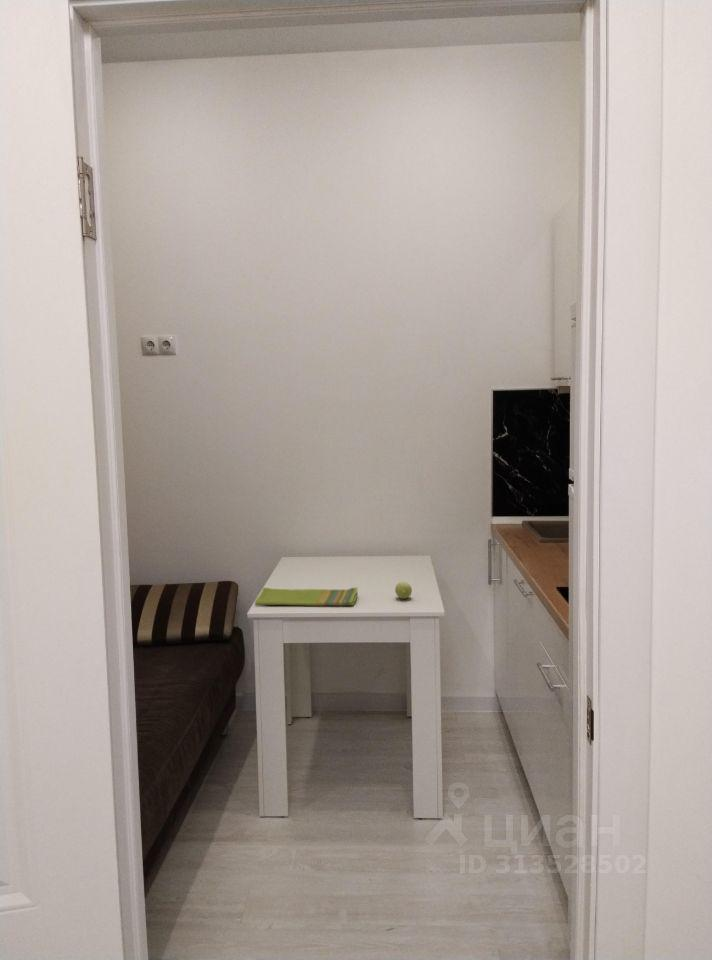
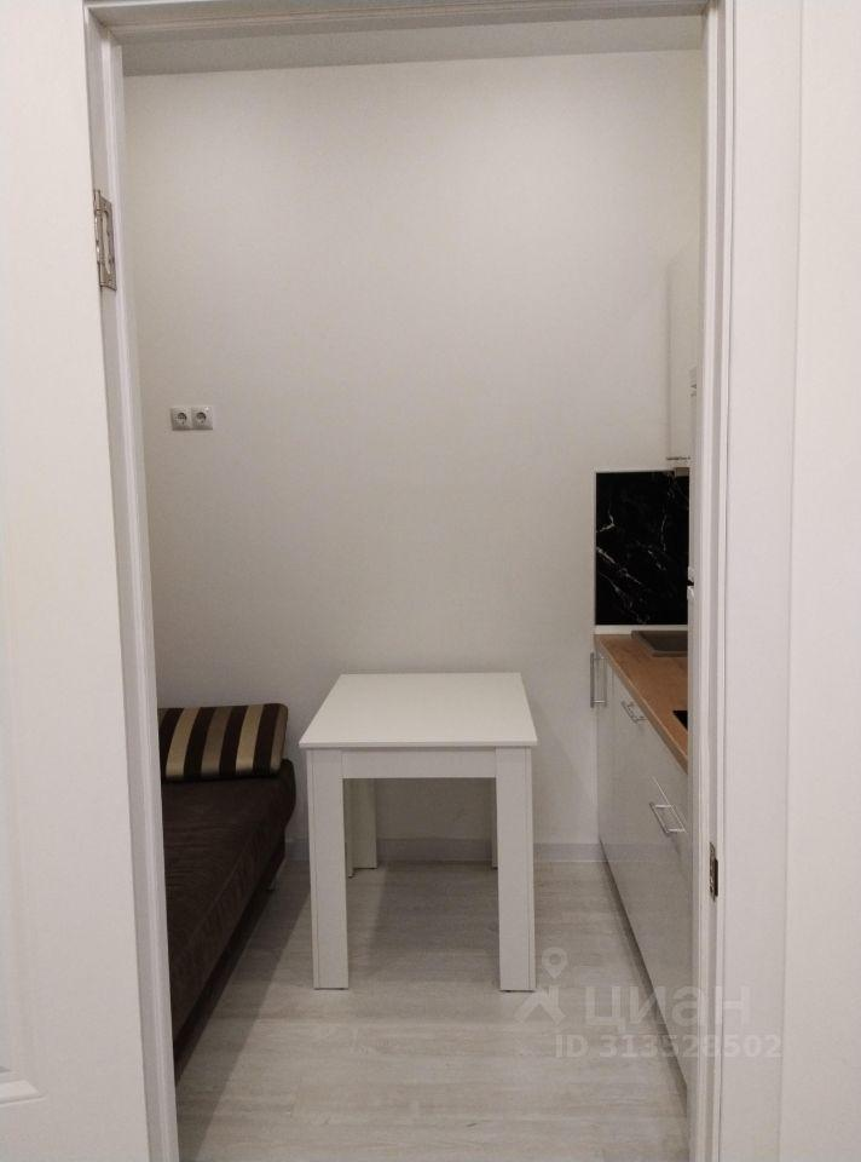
- dish towel (307, 596)
- fruit (403, 589)
